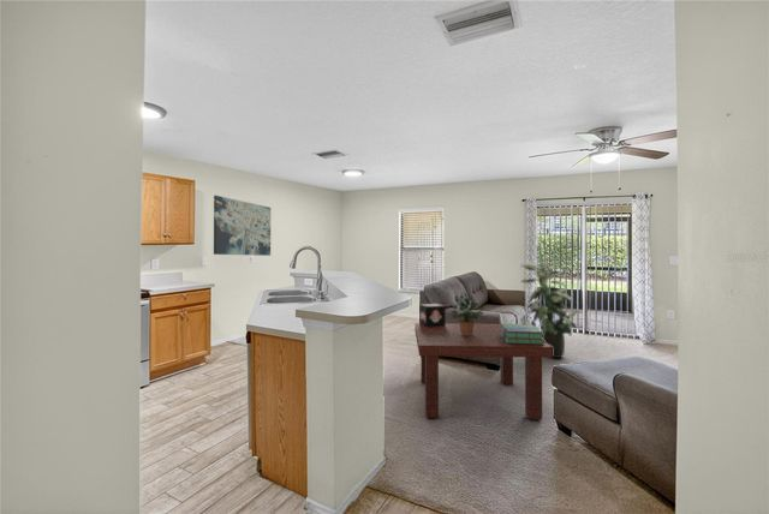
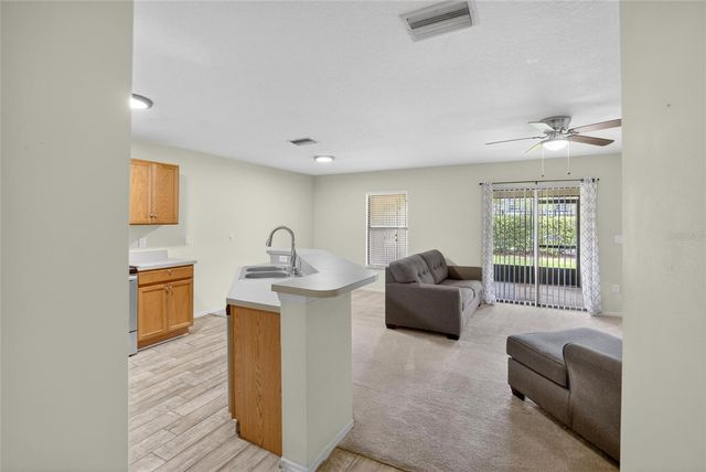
- coffee table (472, 355)
- wall art (245, 228)
- decorative box (431, 315)
- indoor plant (549, 307)
- stack of books (520, 333)
- potted plant (465, 313)
